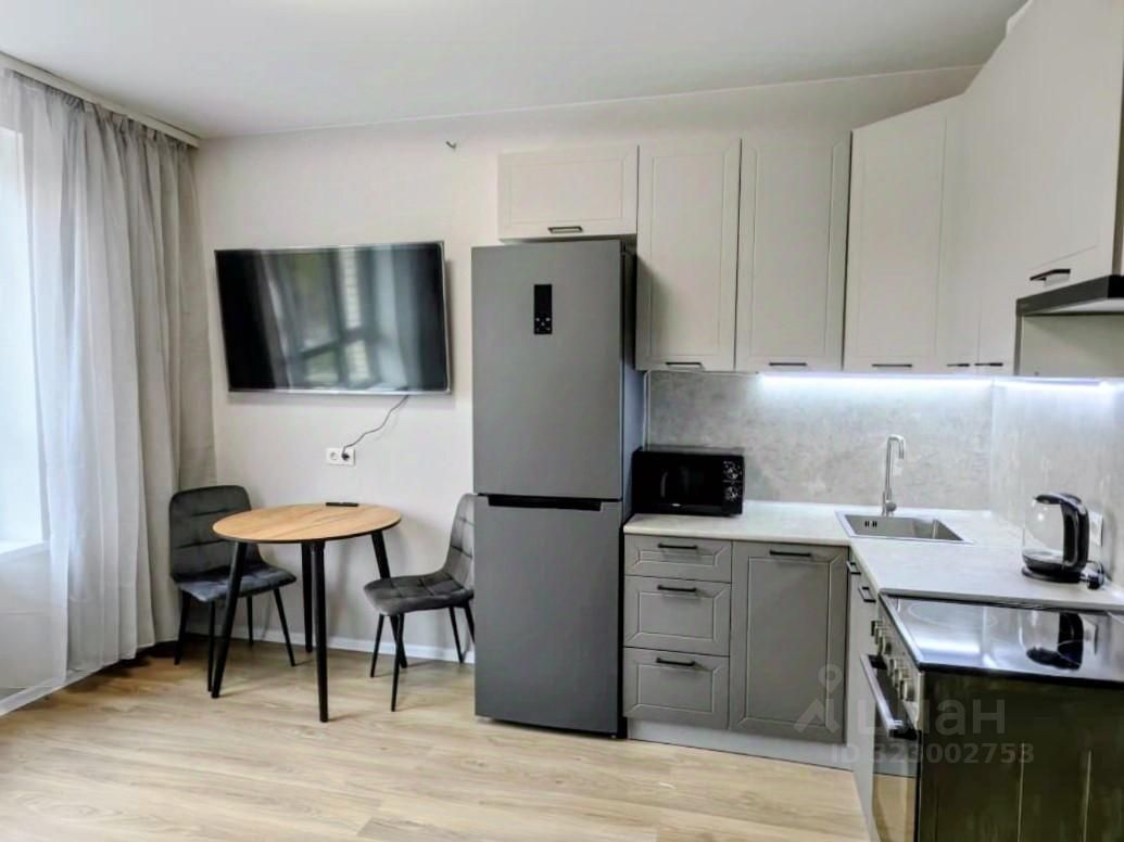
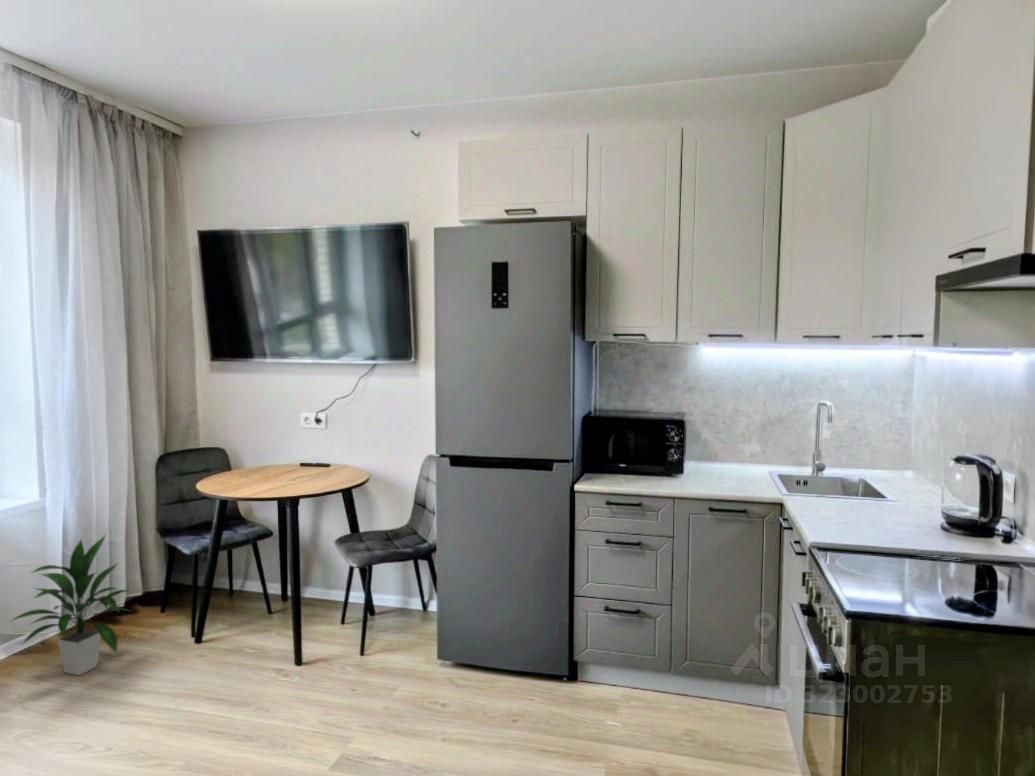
+ indoor plant (79, 607)
